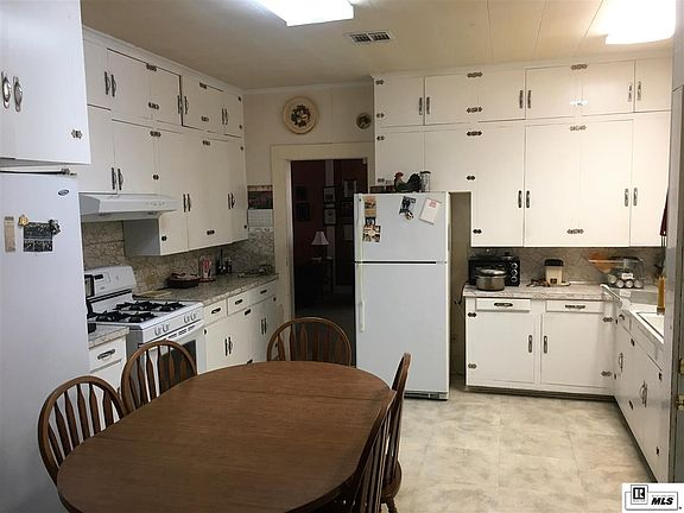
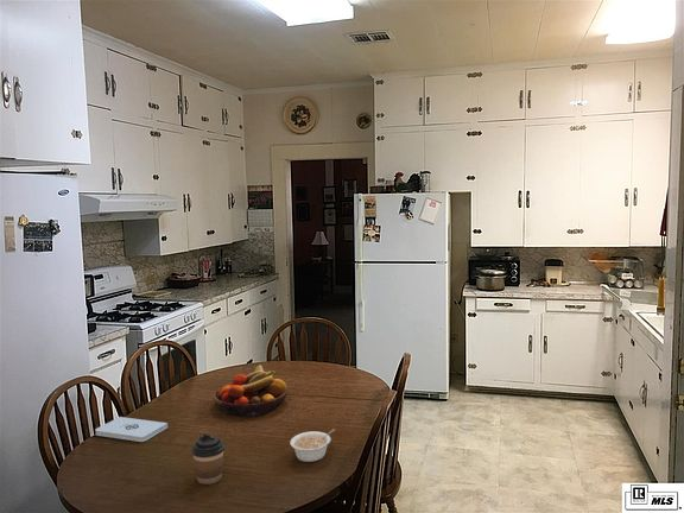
+ coffee cup (208, 457)
+ notepad (131, 429)
+ legume (311, 445)
+ fruit bowl (249, 388)
